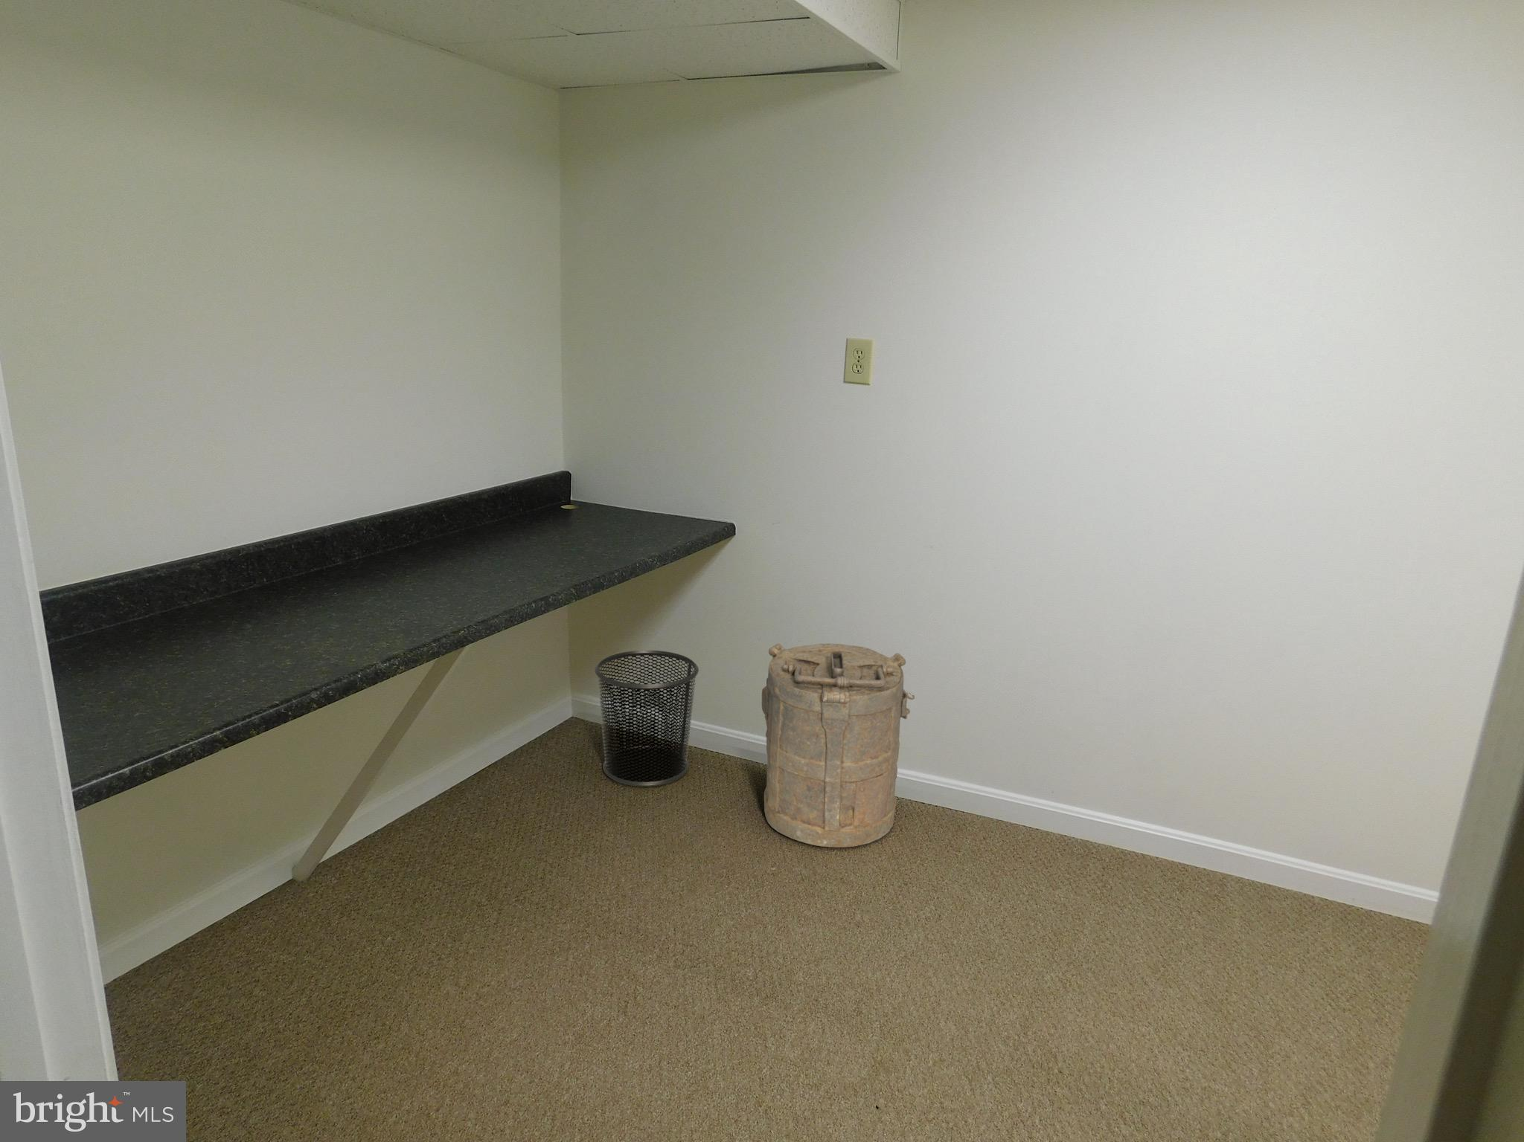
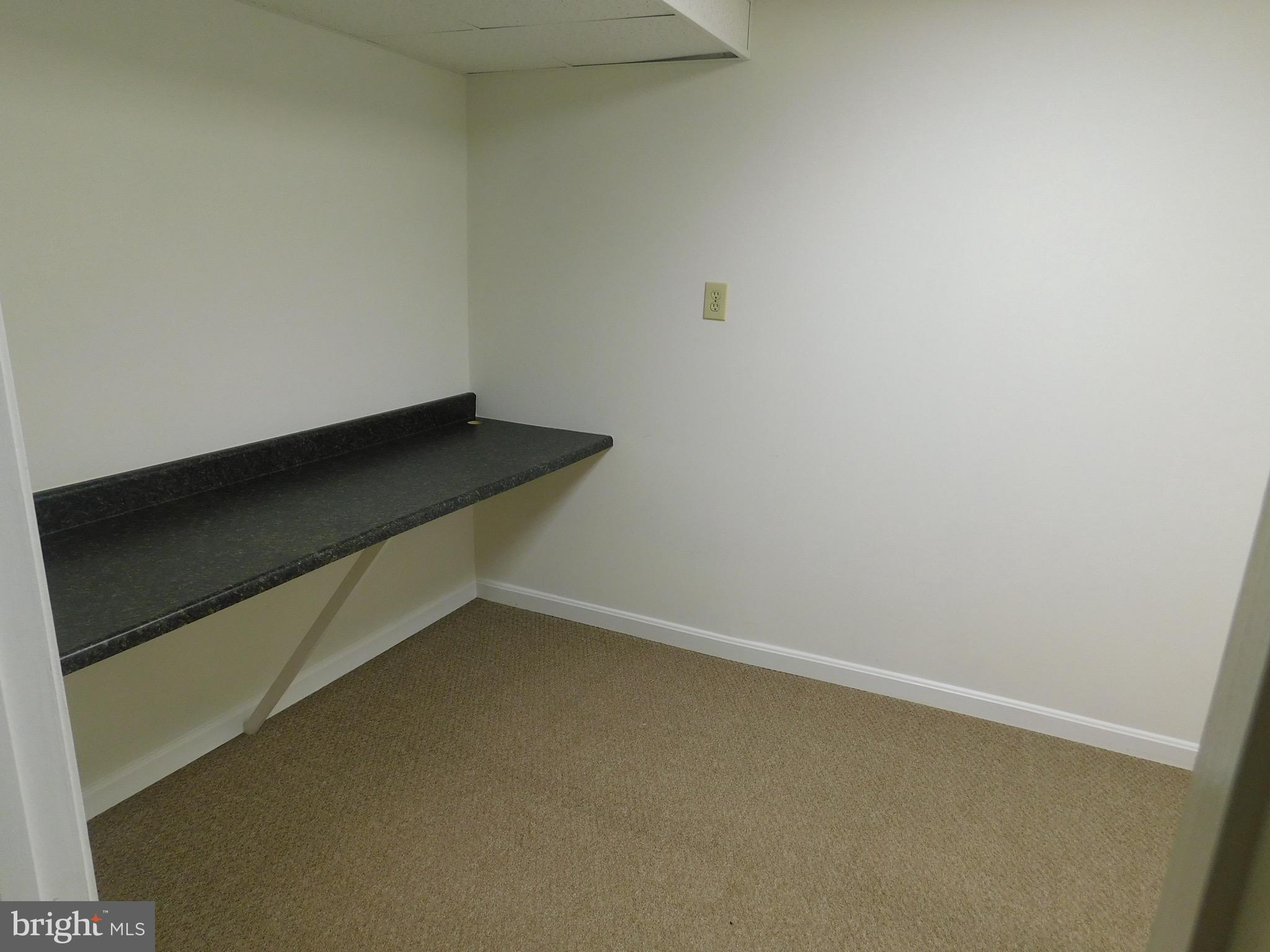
- laundry hamper (828, 732)
- waste bin (646, 717)
